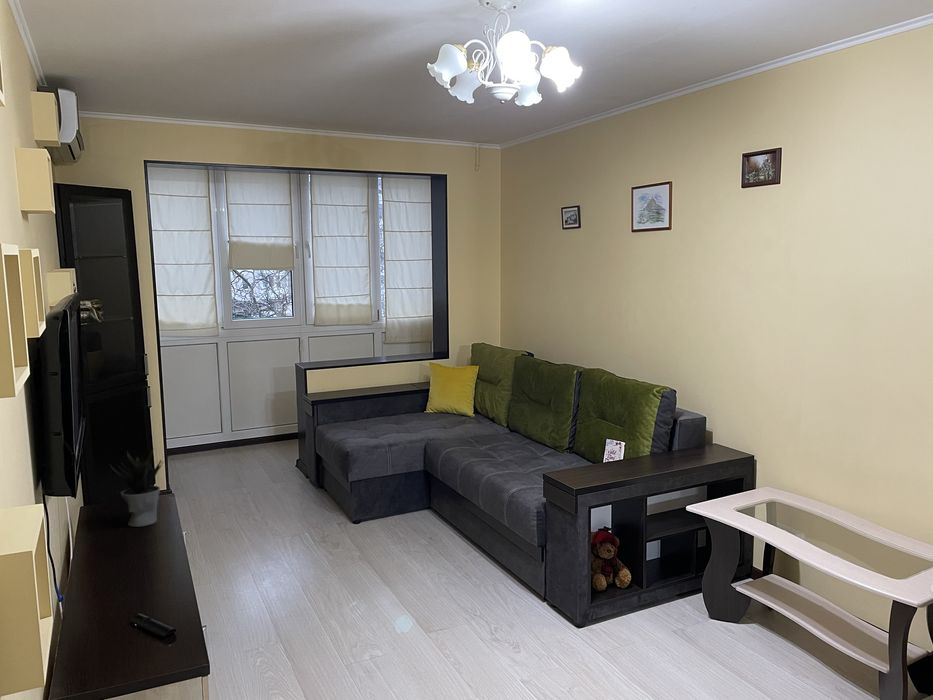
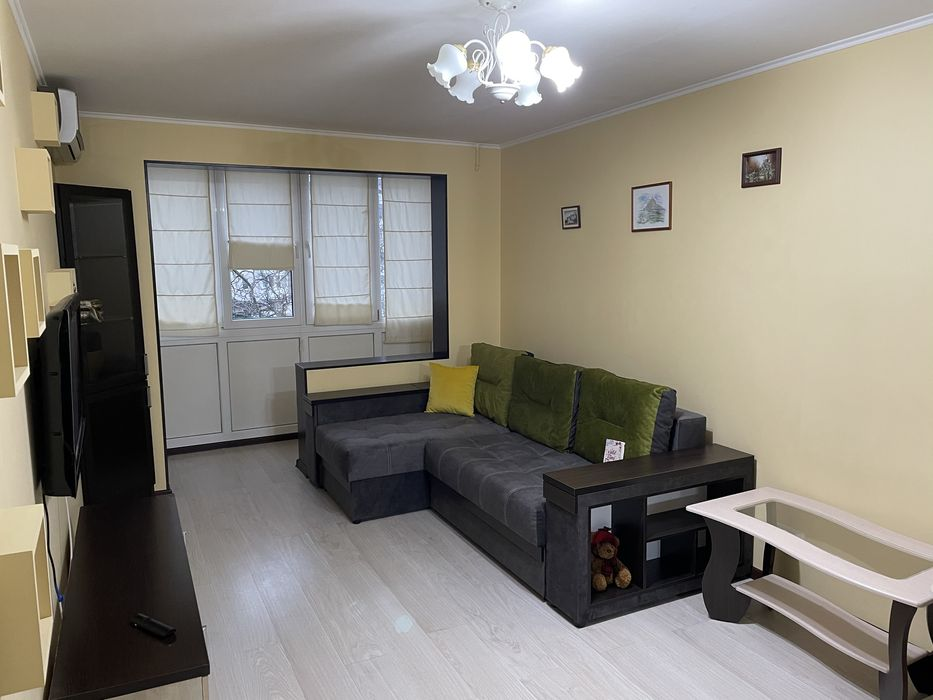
- potted plant (138, 487)
